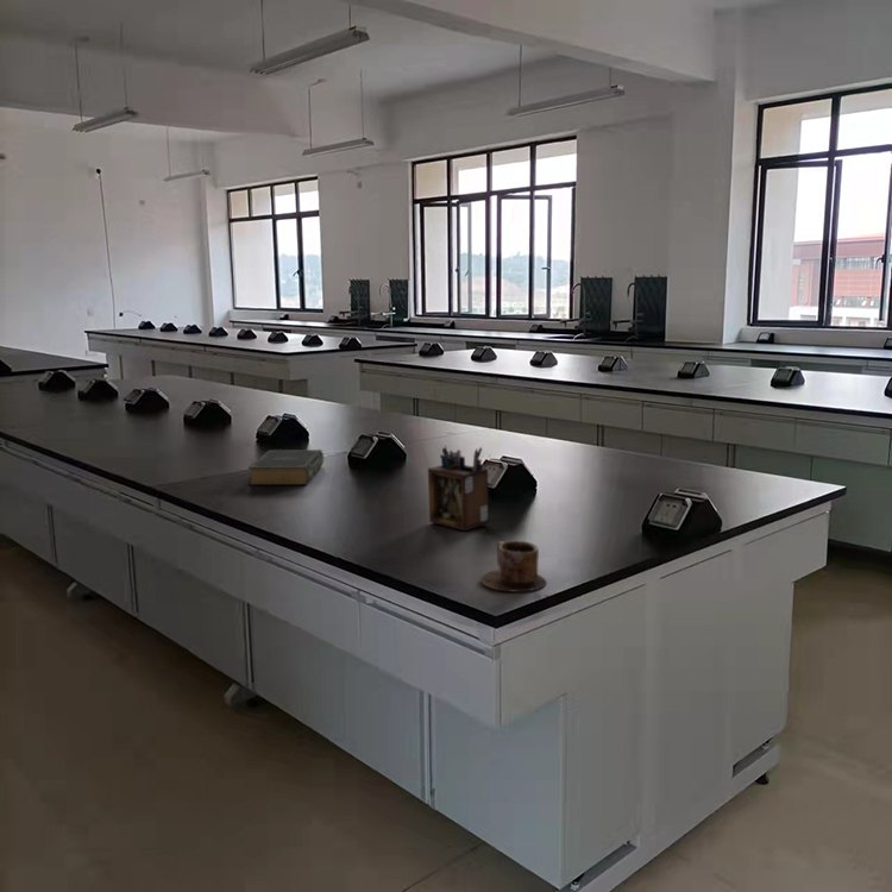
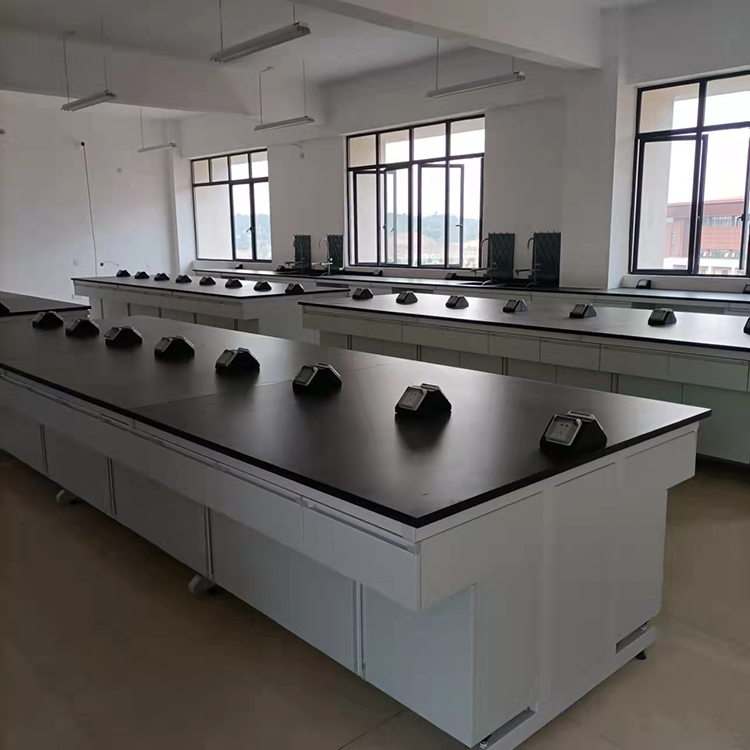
- mug (513, 563)
- book (288, 466)
- desk organizer (458, 485)
